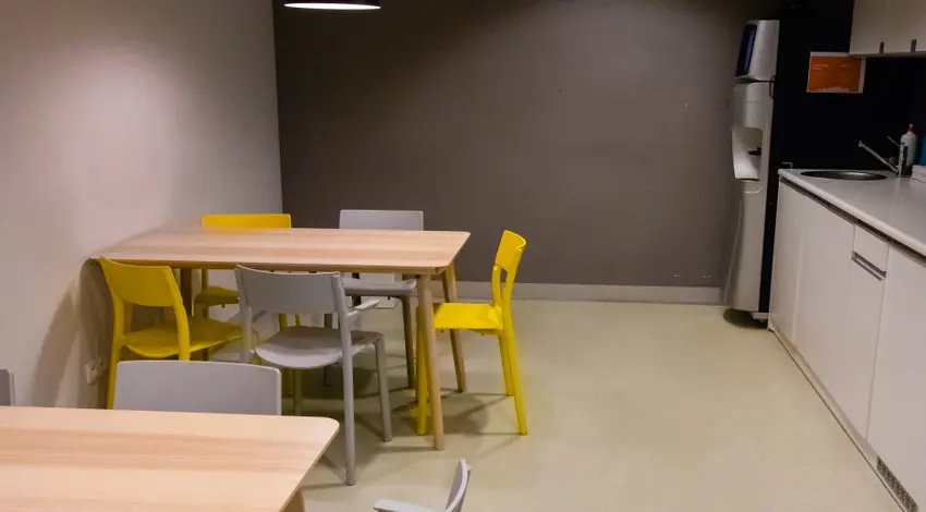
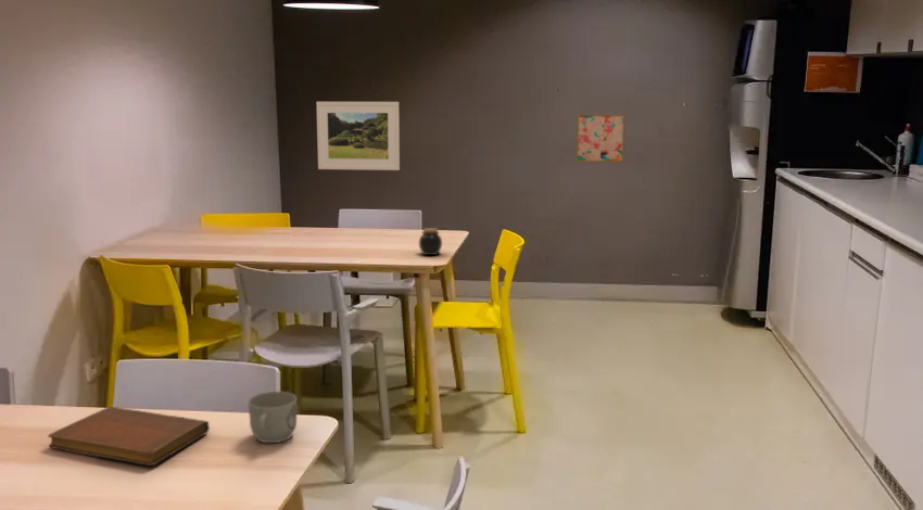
+ jar (430, 241)
+ wall art (599, 138)
+ notebook (129, 433)
+ mug (270, 420)
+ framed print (357, 136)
